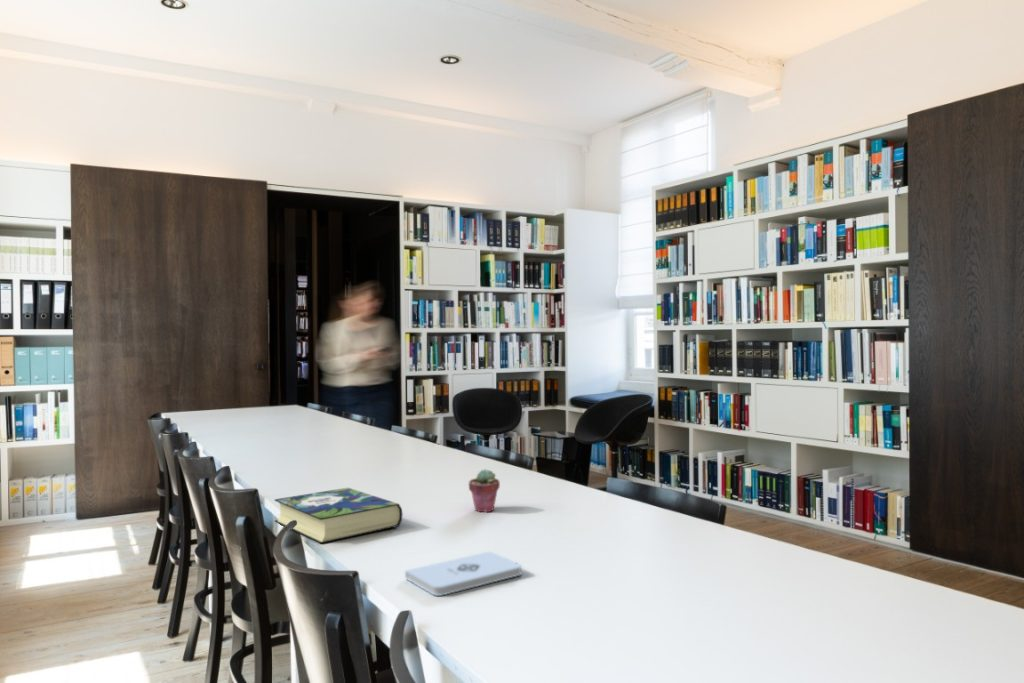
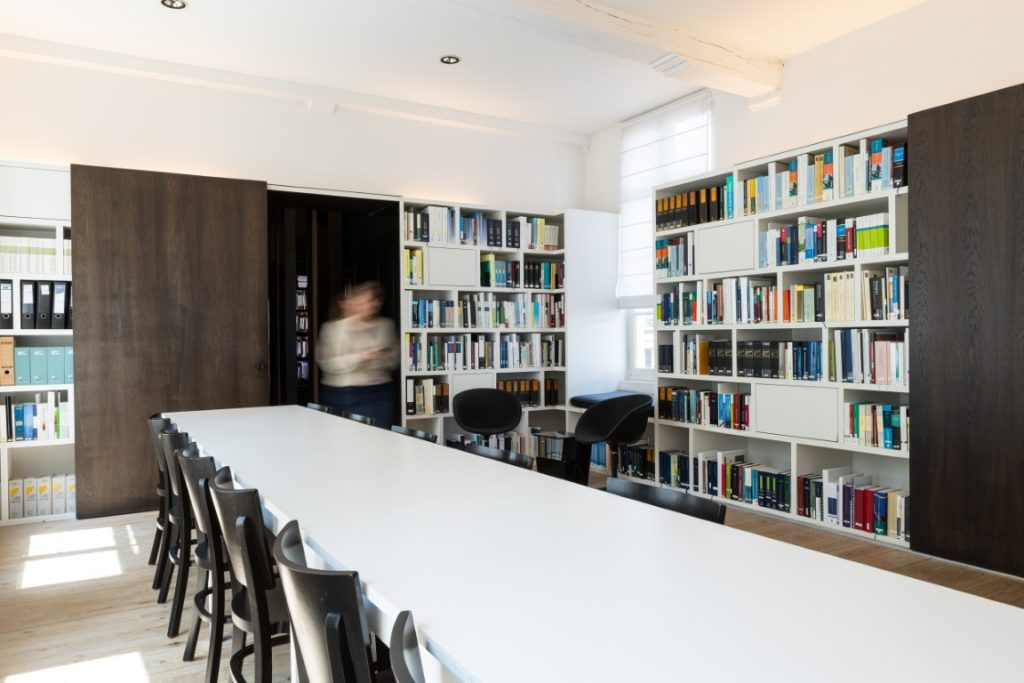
- book (337, 512)
- notepad (465, 572)
- potted succulent (484, 489)
